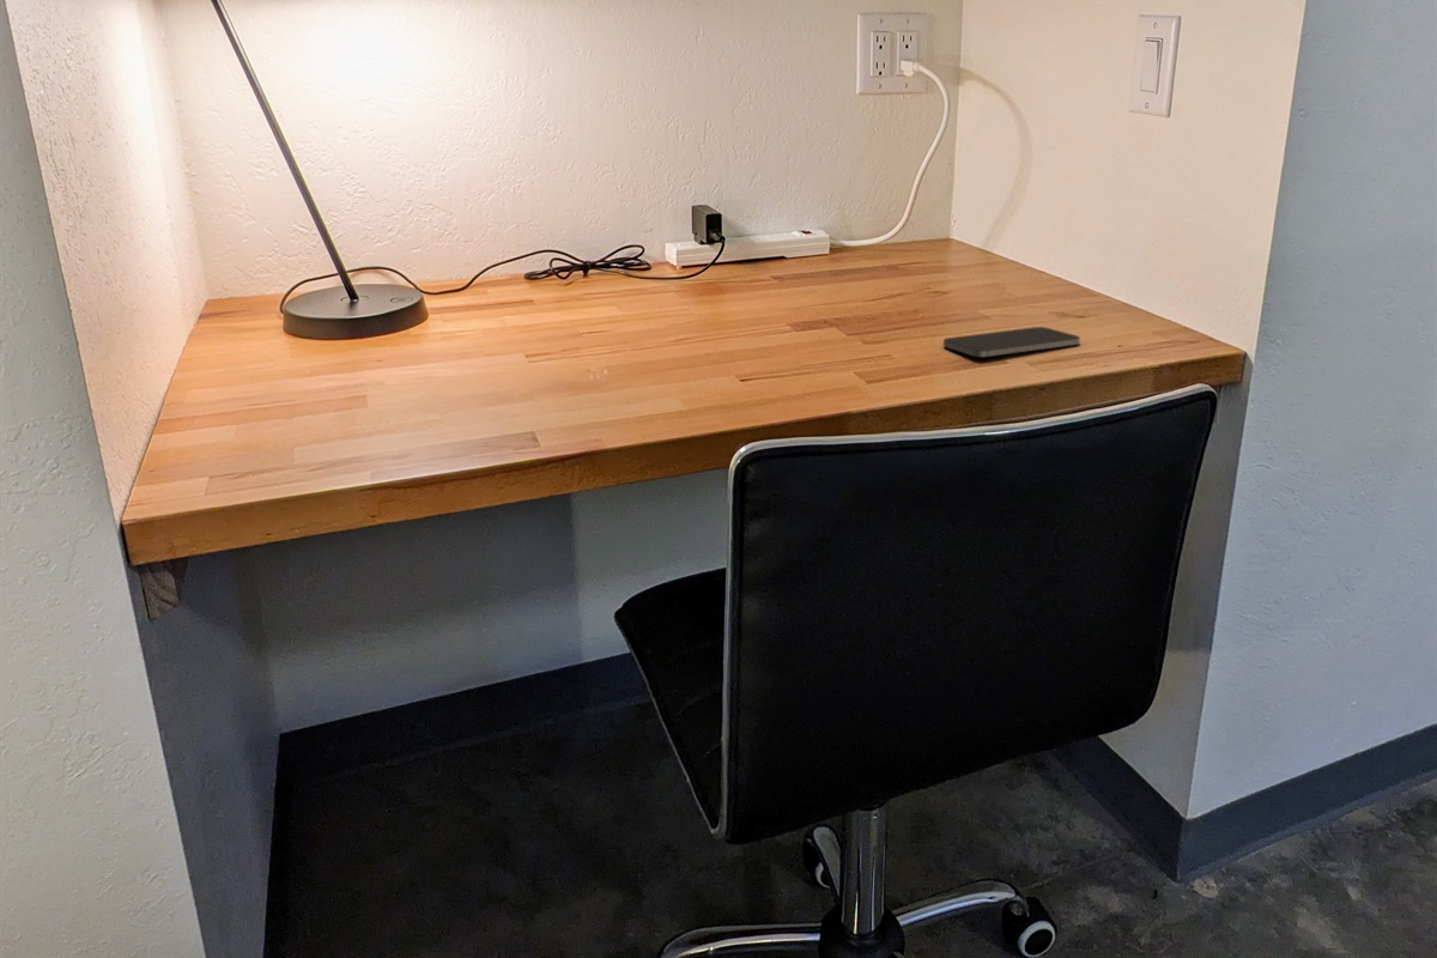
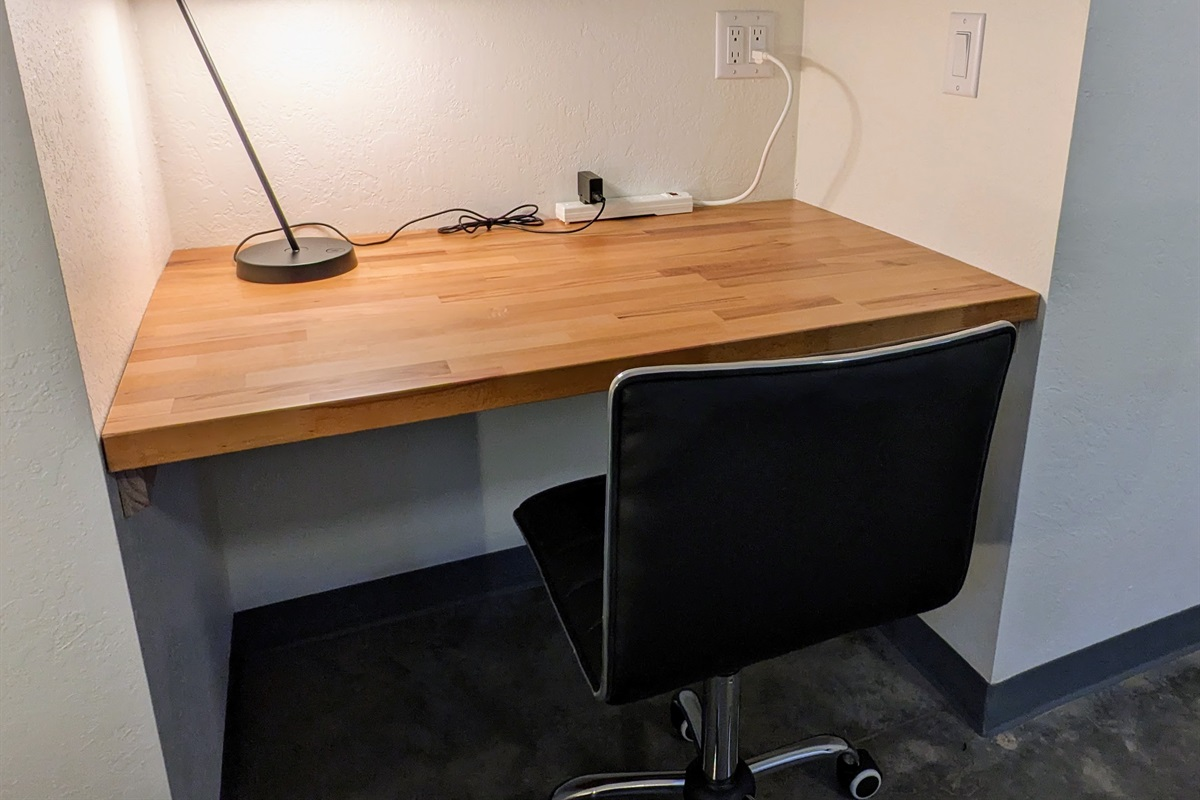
- smartphone (1011, 341)
